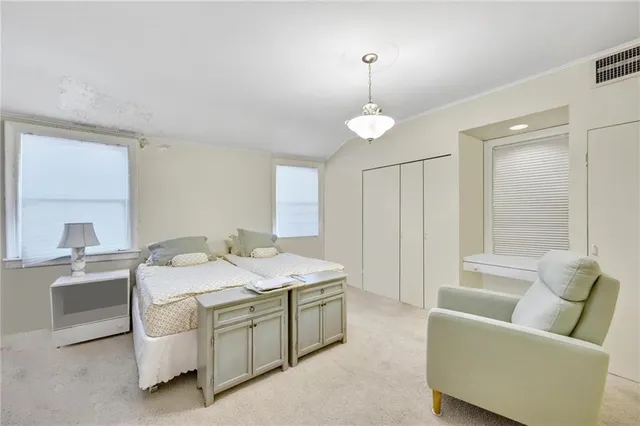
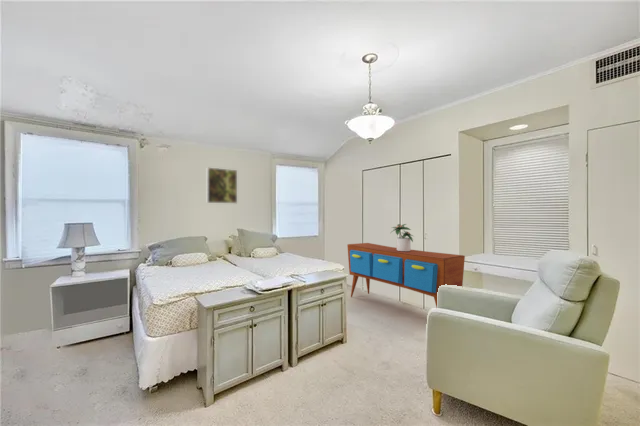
+ sideboard (395, 278)
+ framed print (222, 186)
+ potted plant (401, 236)
